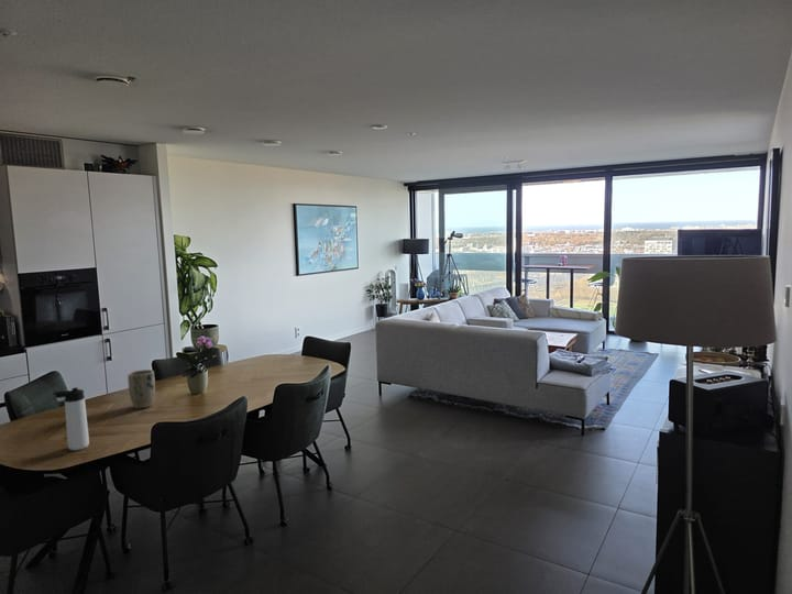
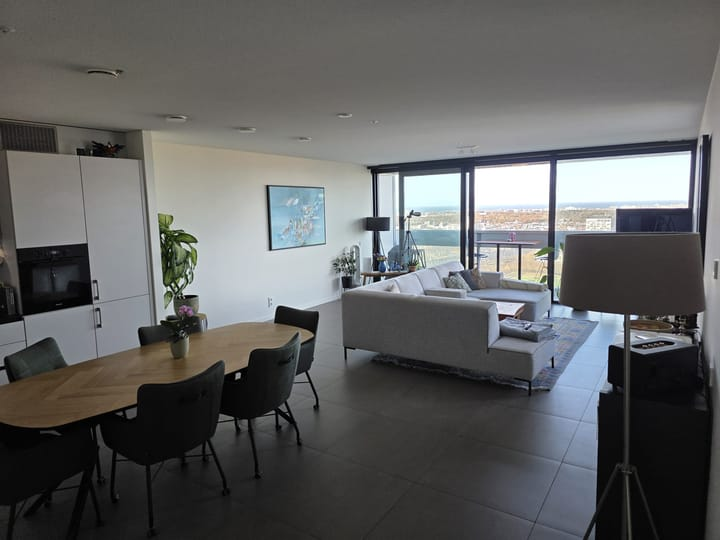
- plant pot (142, 388)
- thermos bottle (72, 419)
